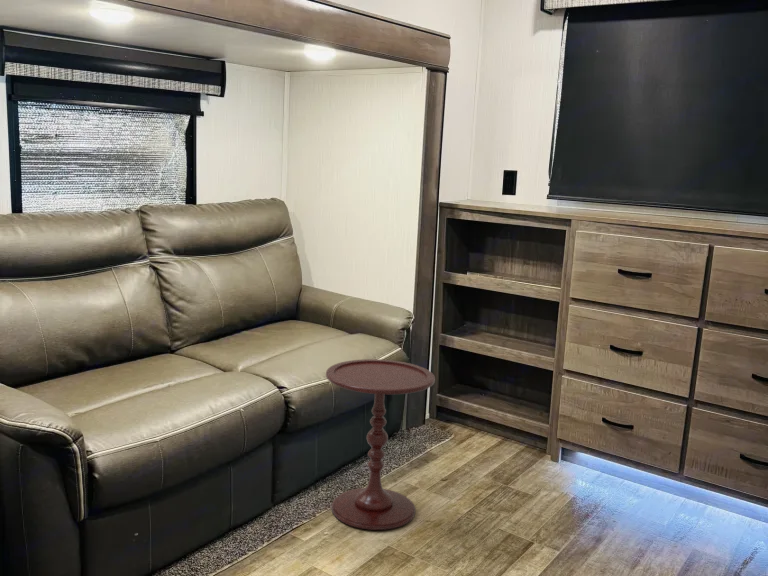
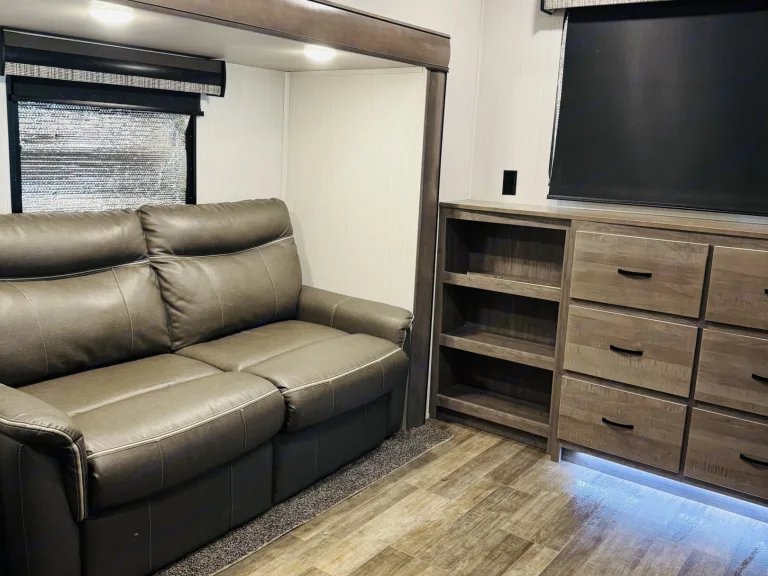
- side table (376, 442)
